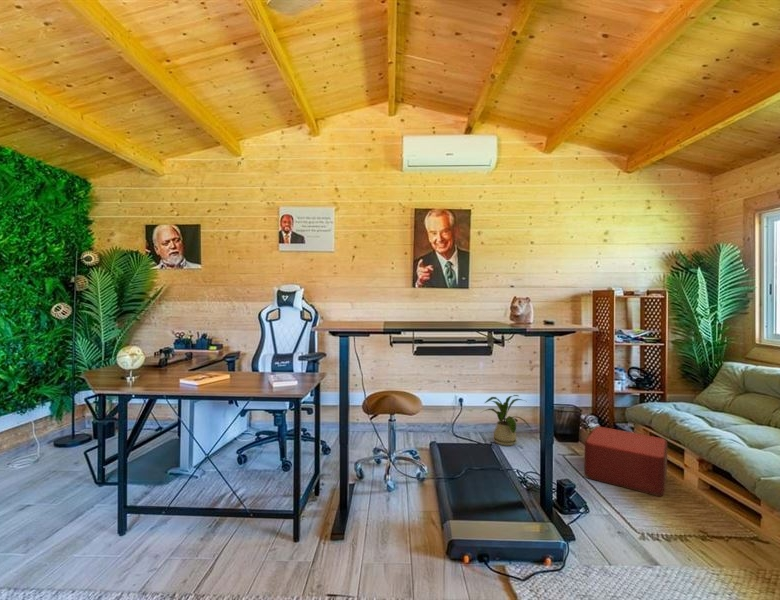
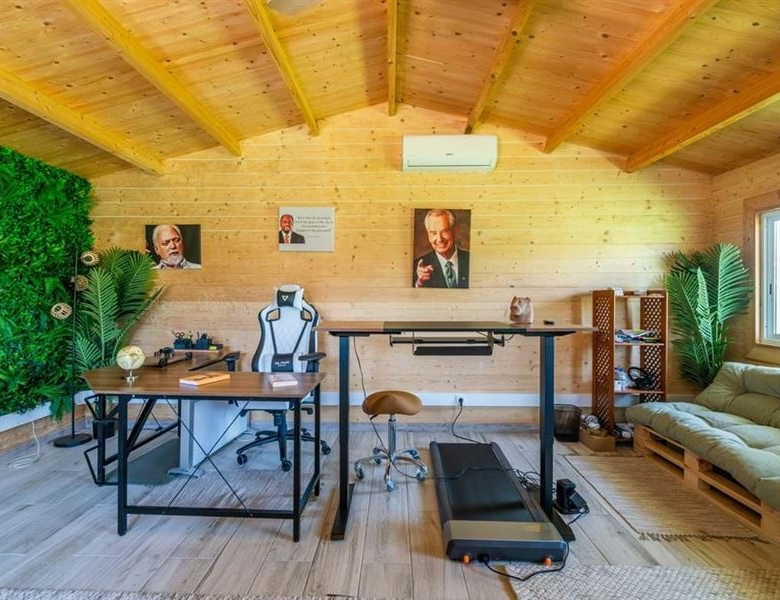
- ottoman (625, 456)
- house plant (504, 415)
